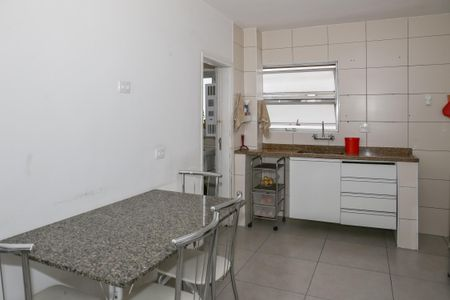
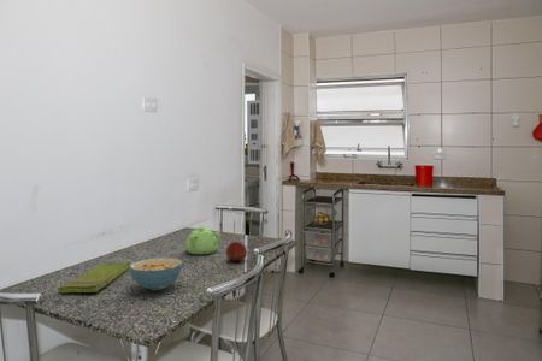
+ teapot (204, 239)
+ cereal bowl (157, 276)
+ dish towel (98, 274)
+ fruit (236, 250)
